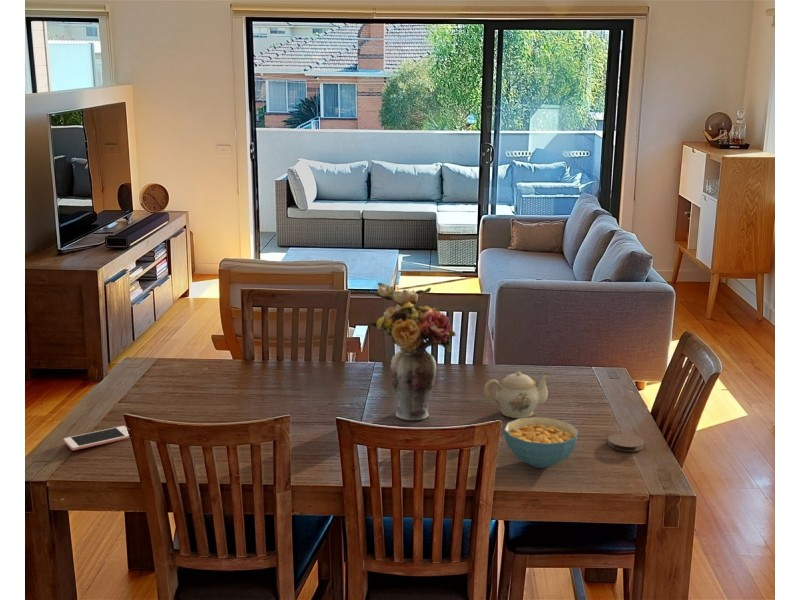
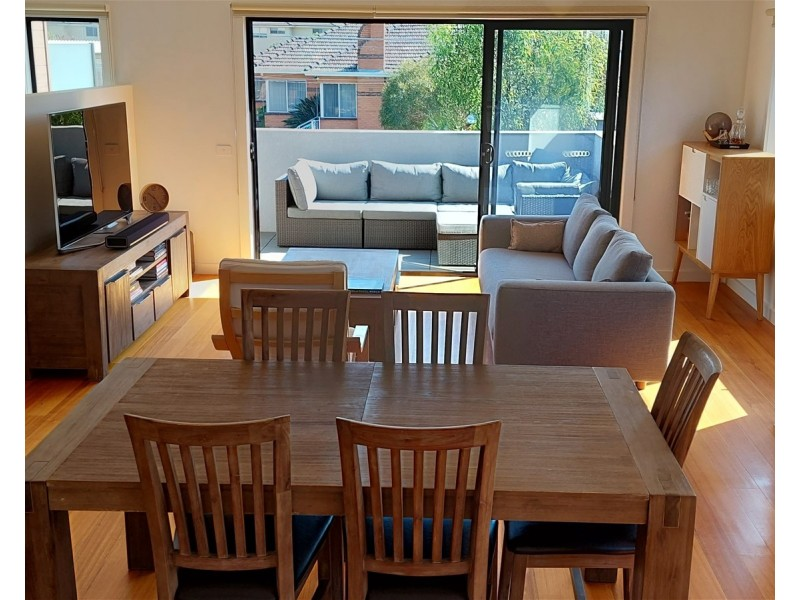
- flower arrangement (410, 352)
- coaster (625, 442)
- cereal bowl (540, 446)
- teapot (516, 392)
- cell phone (99, 437)
